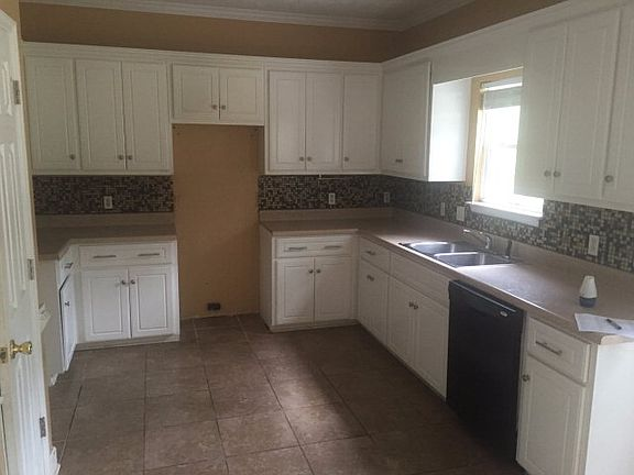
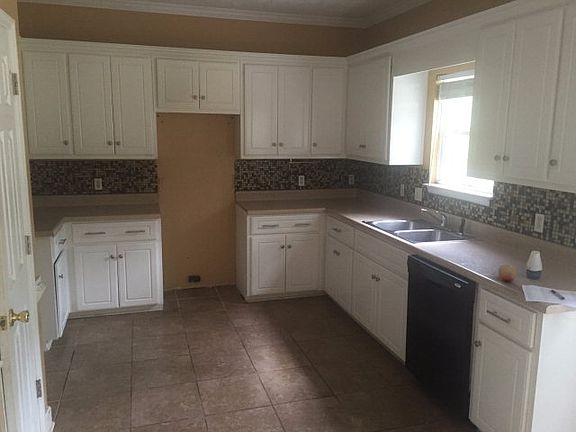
+ fruit (507, 273)
